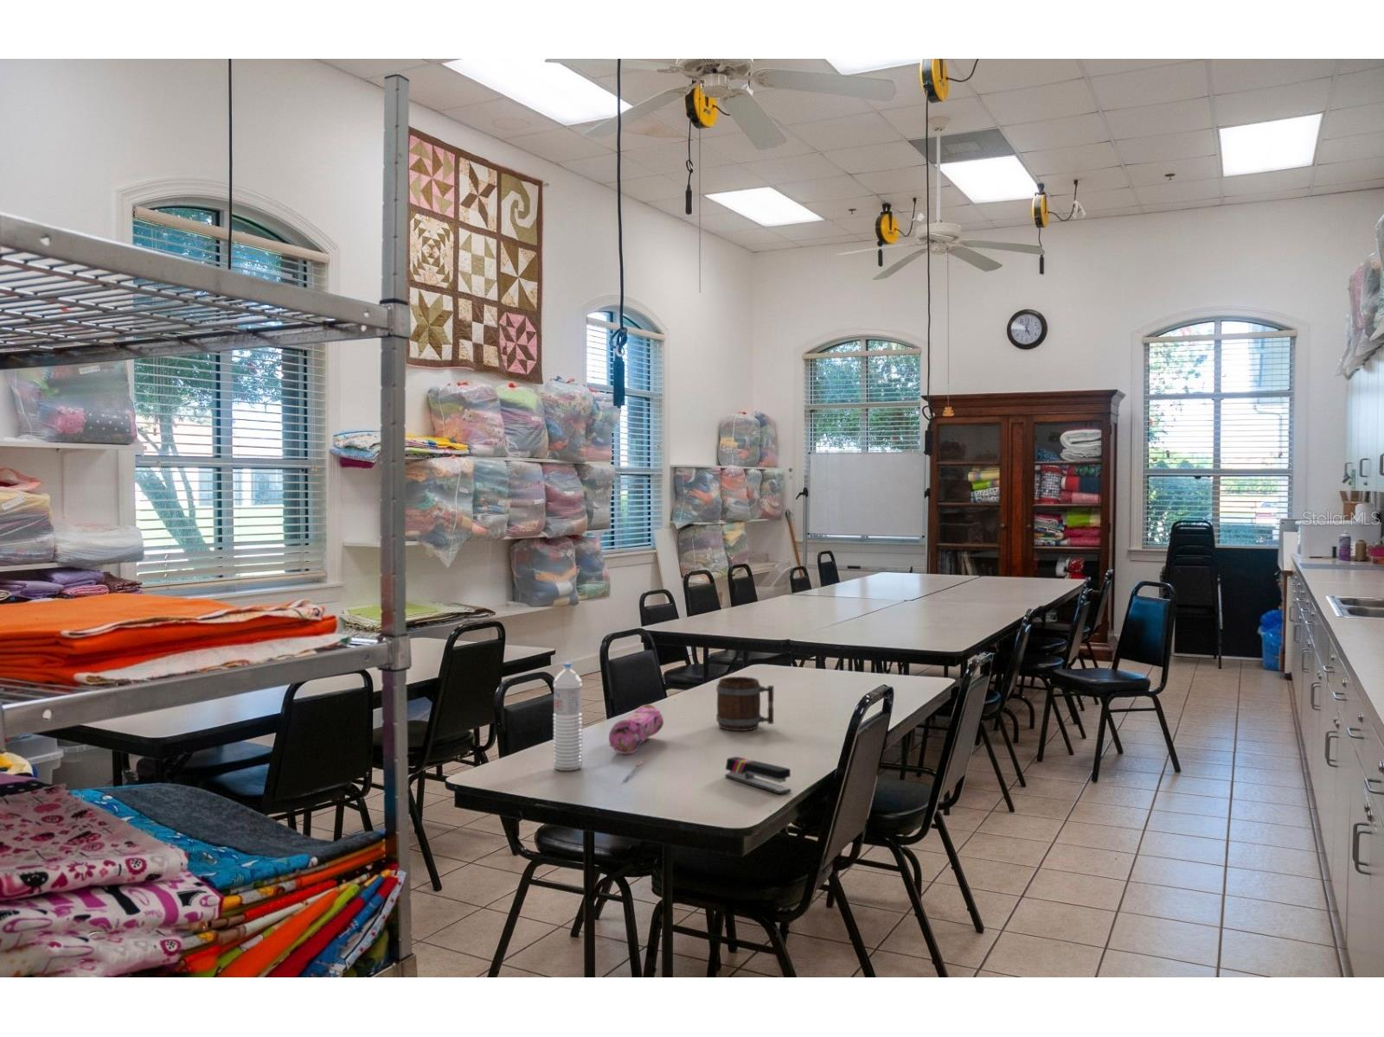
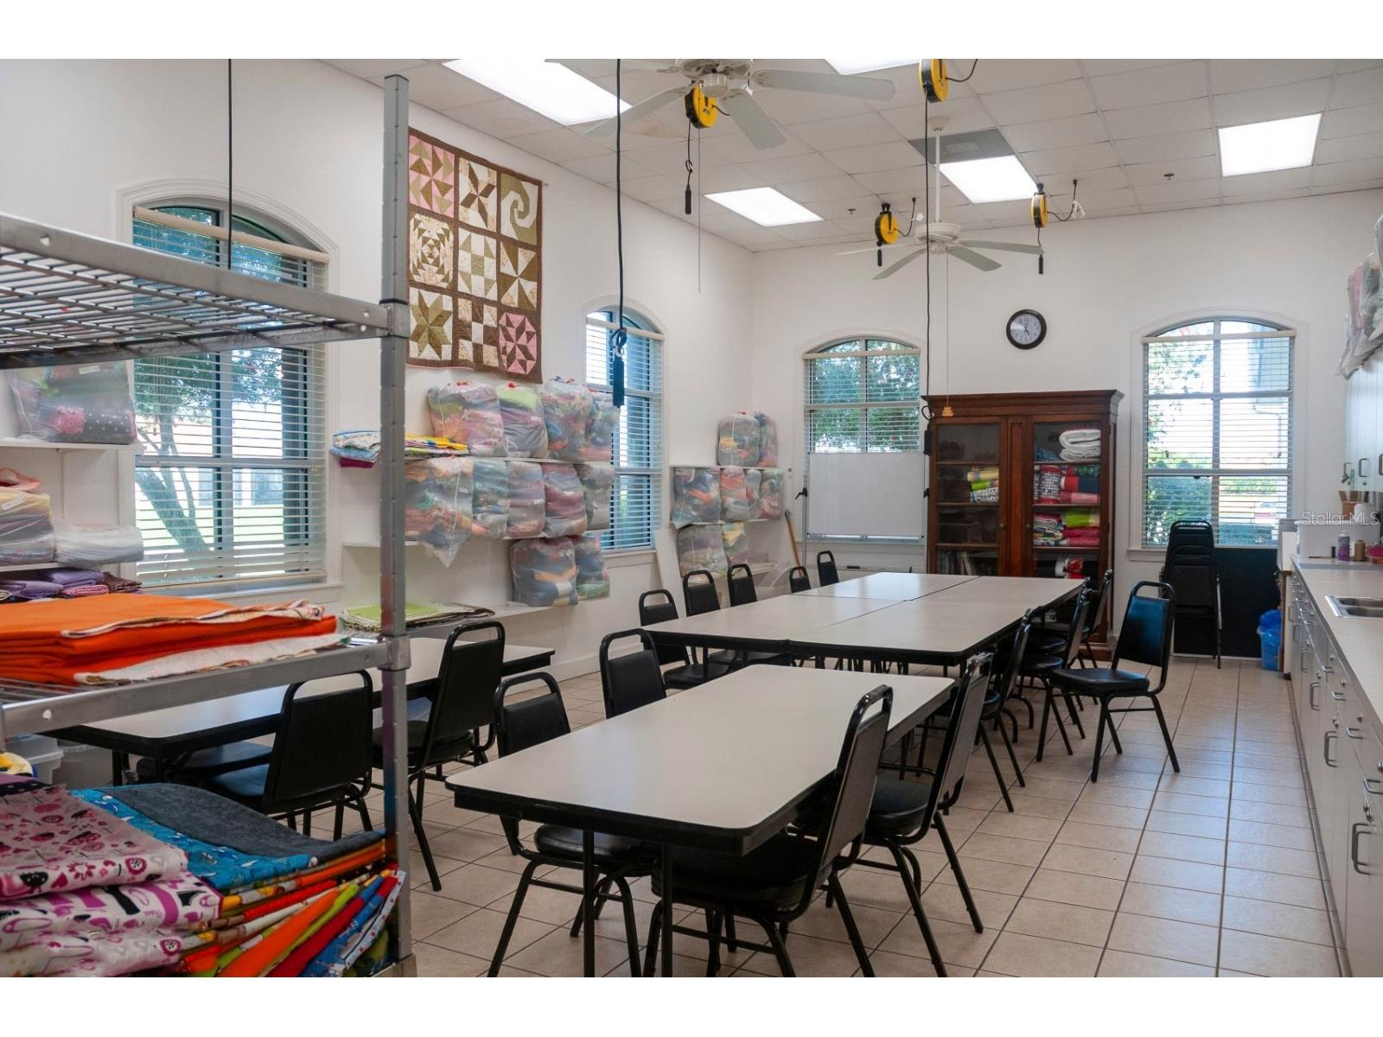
- pencil case (636, 728)
- water bottle (568, 716)
- mug (744, 704)
- pen (632, 771)
- stapler (757, 772)
